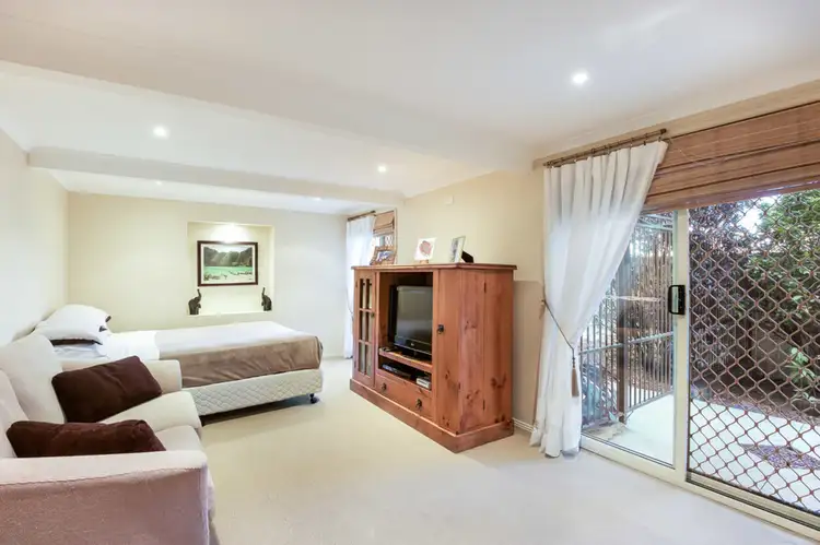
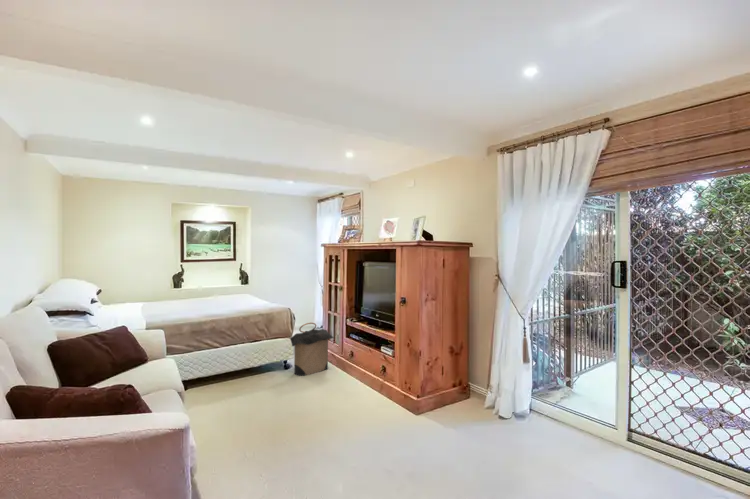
+ laundry hamper (311, 345)
